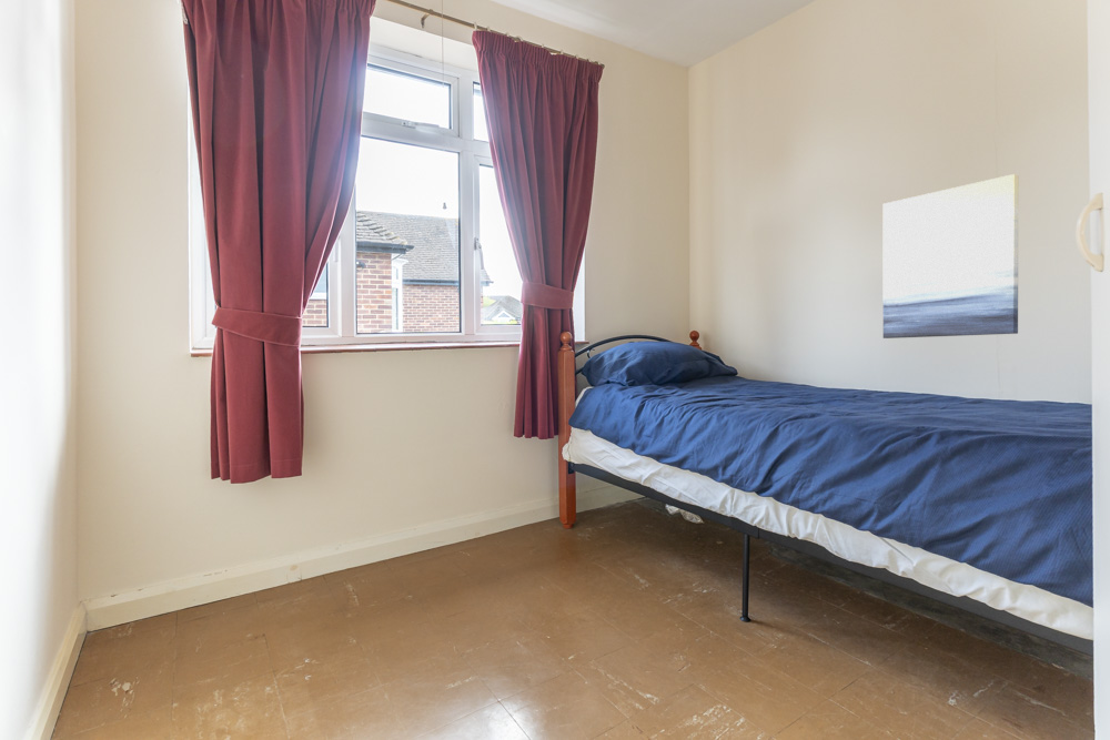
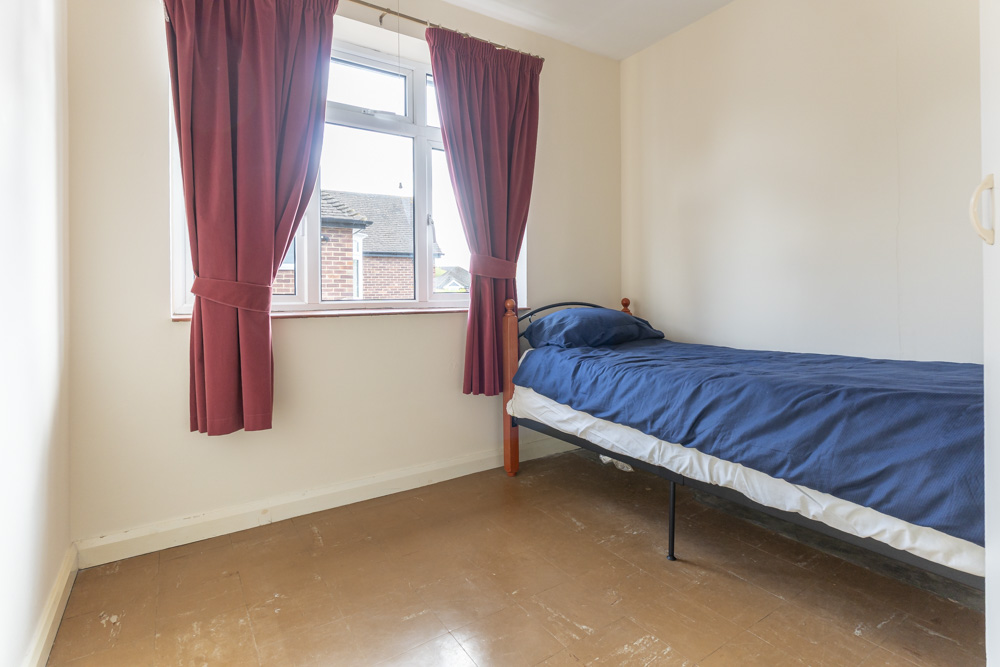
- wall art (945, 263)
